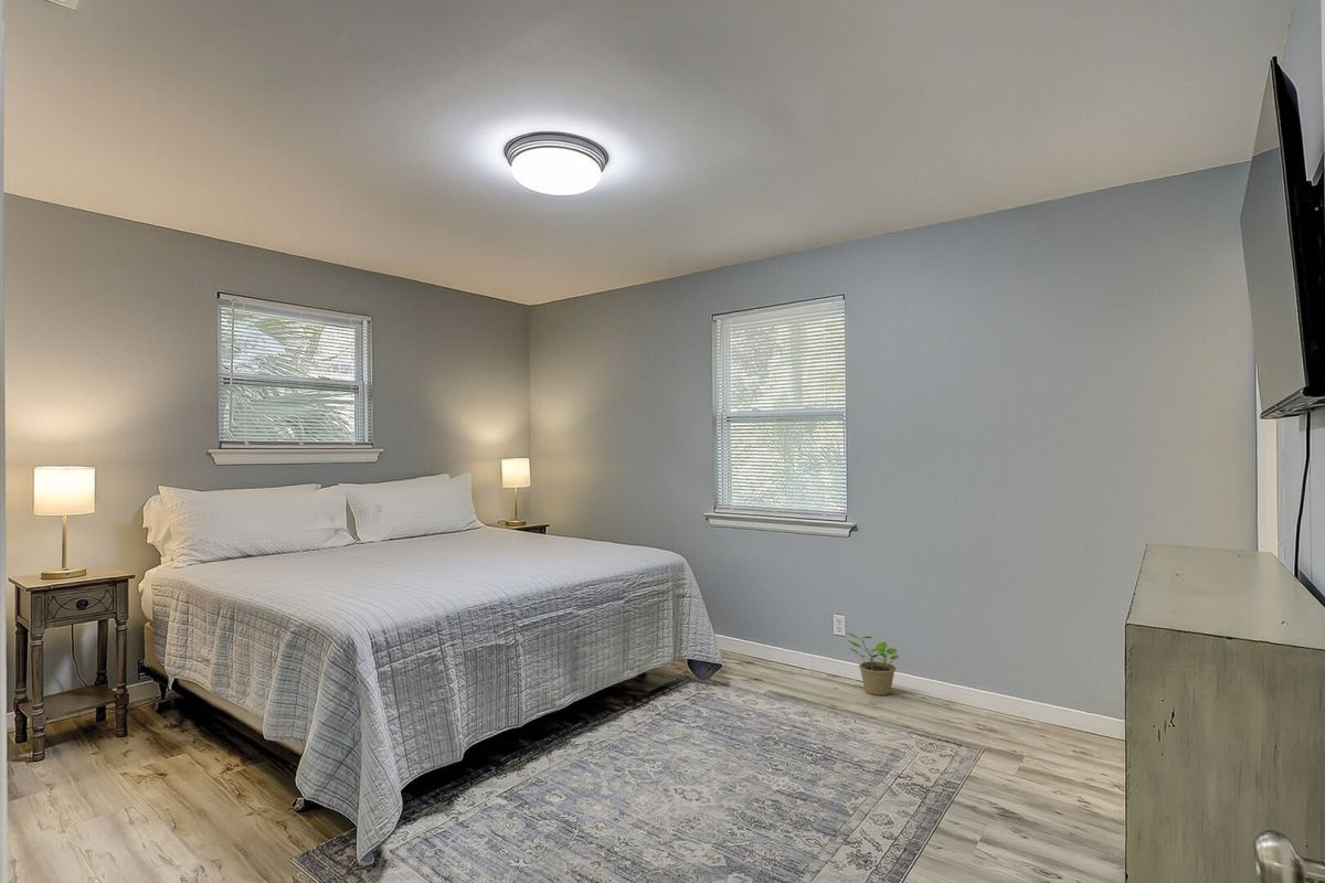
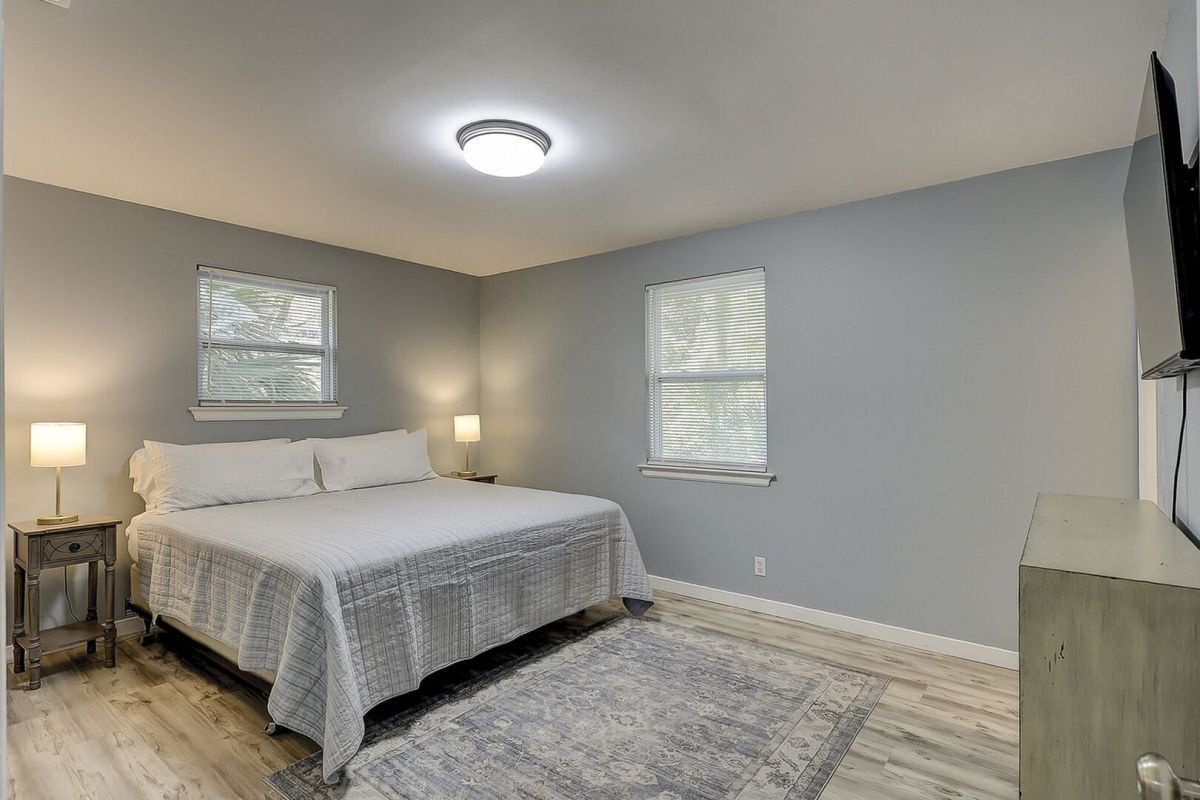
- potted plant (875, 661)
